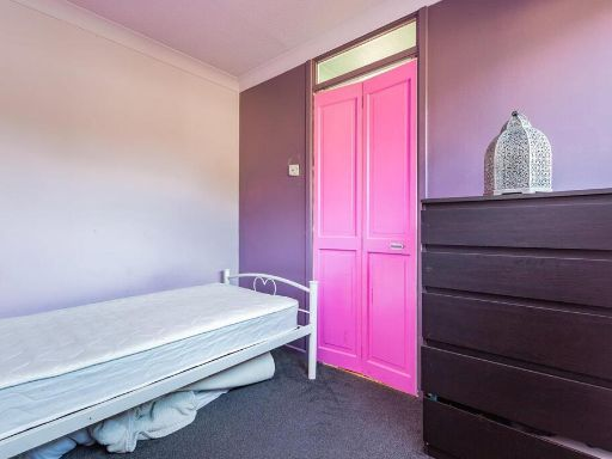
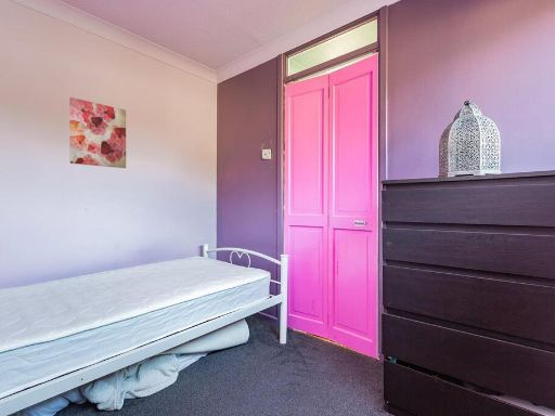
+ wall art (99, 134)
